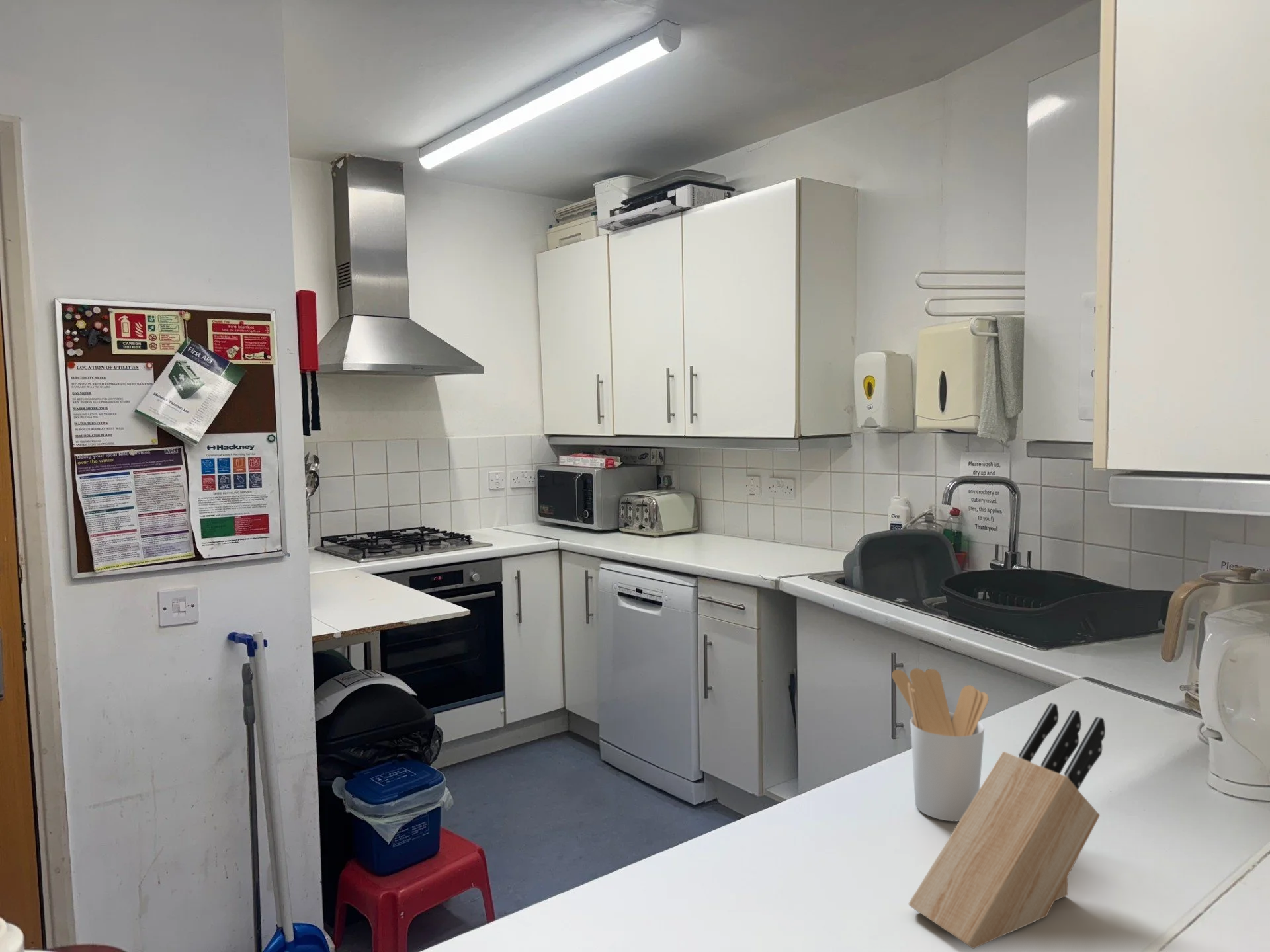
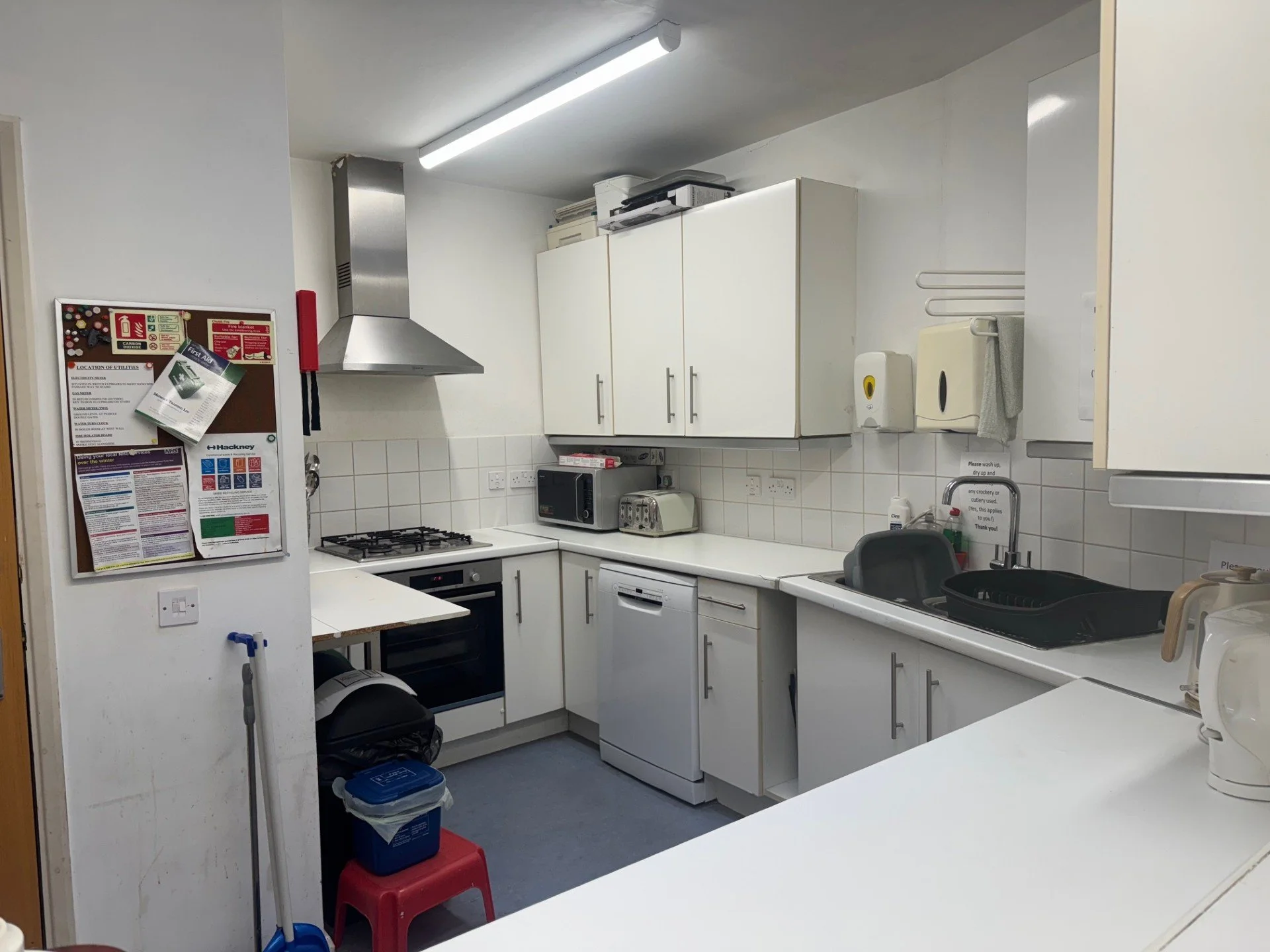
- knife block (1017, 812)
- utensil holder (936, 738)
